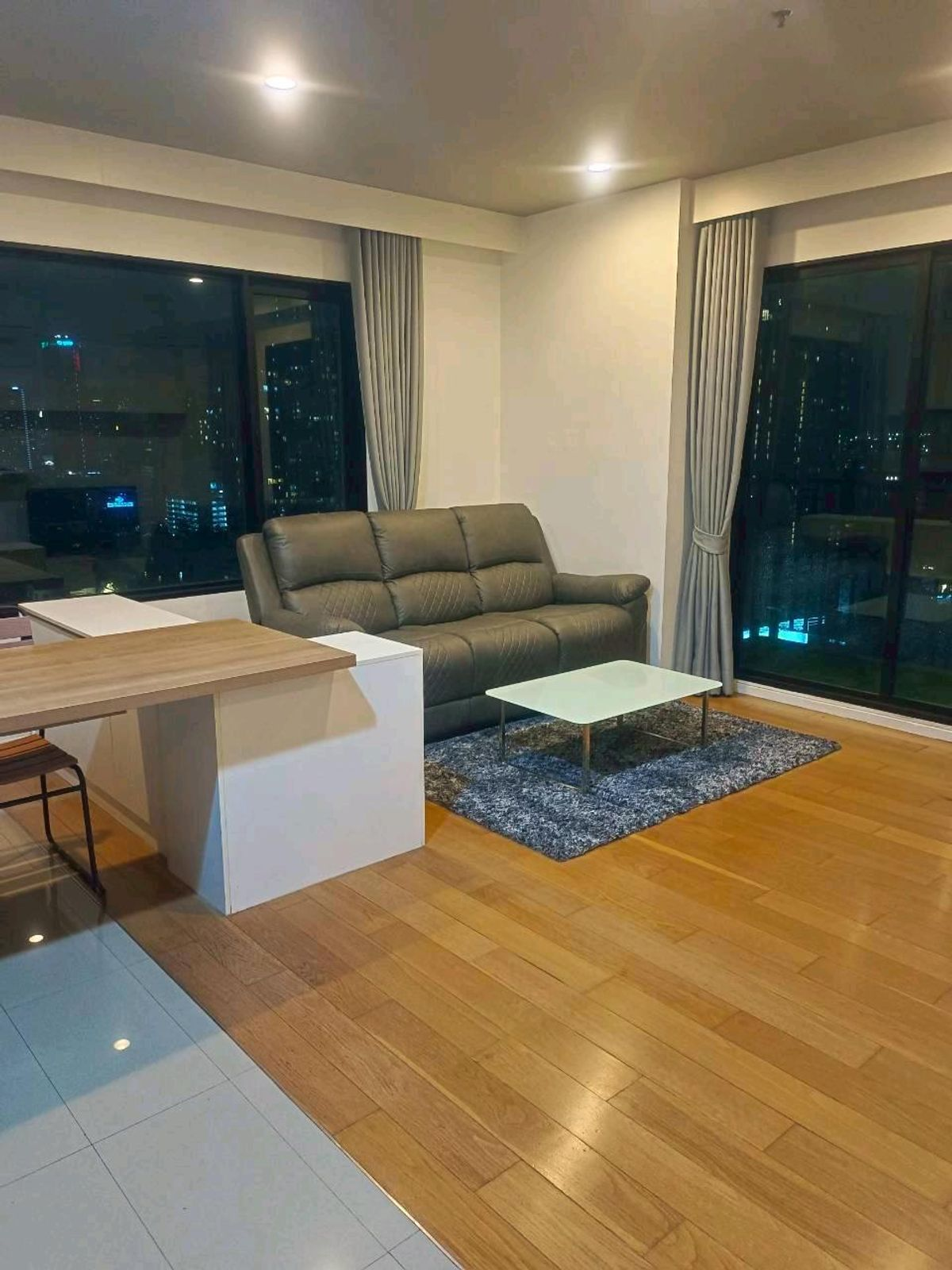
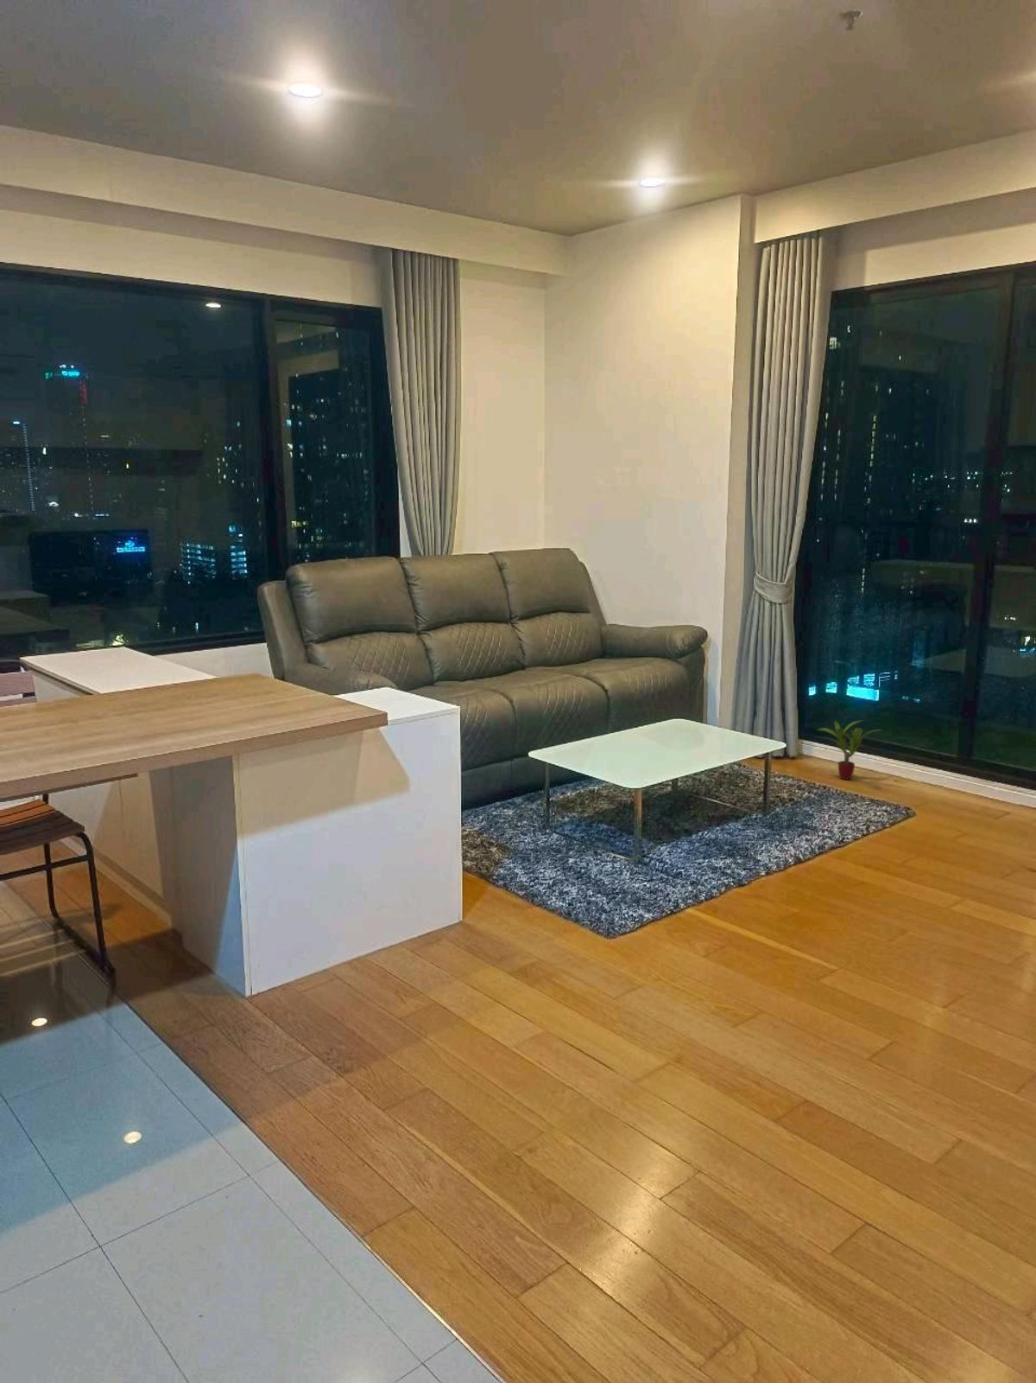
+ potted plant (846, 751)
